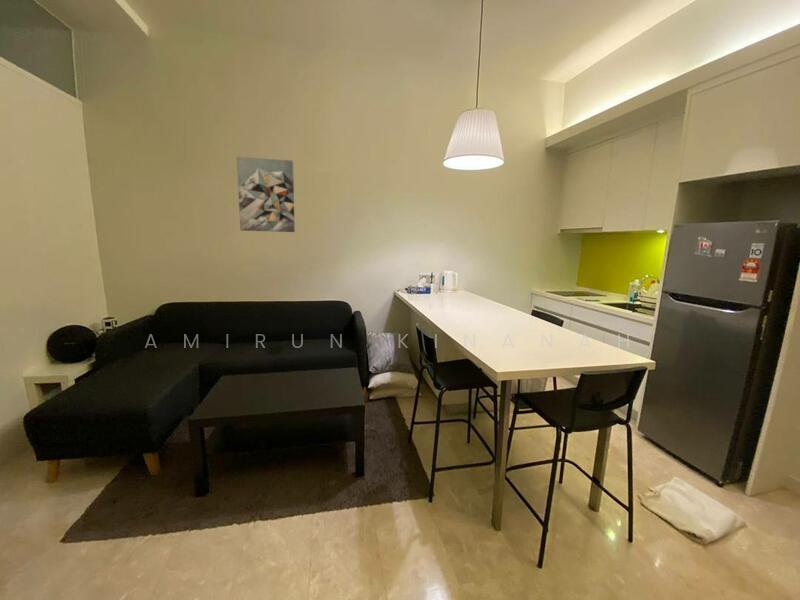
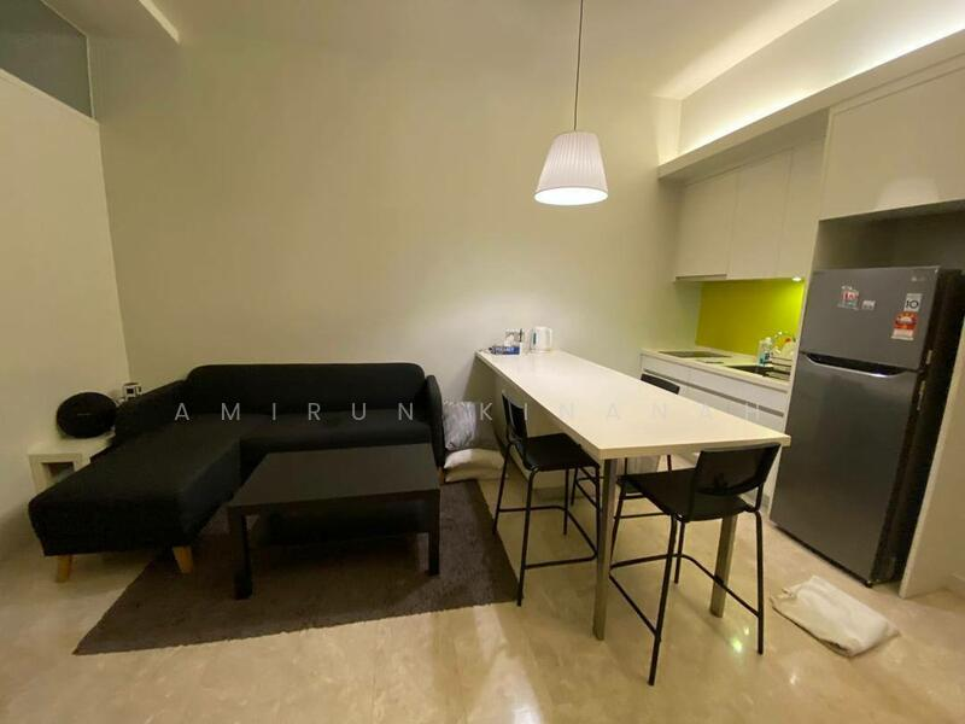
- wall art (266, 195)
